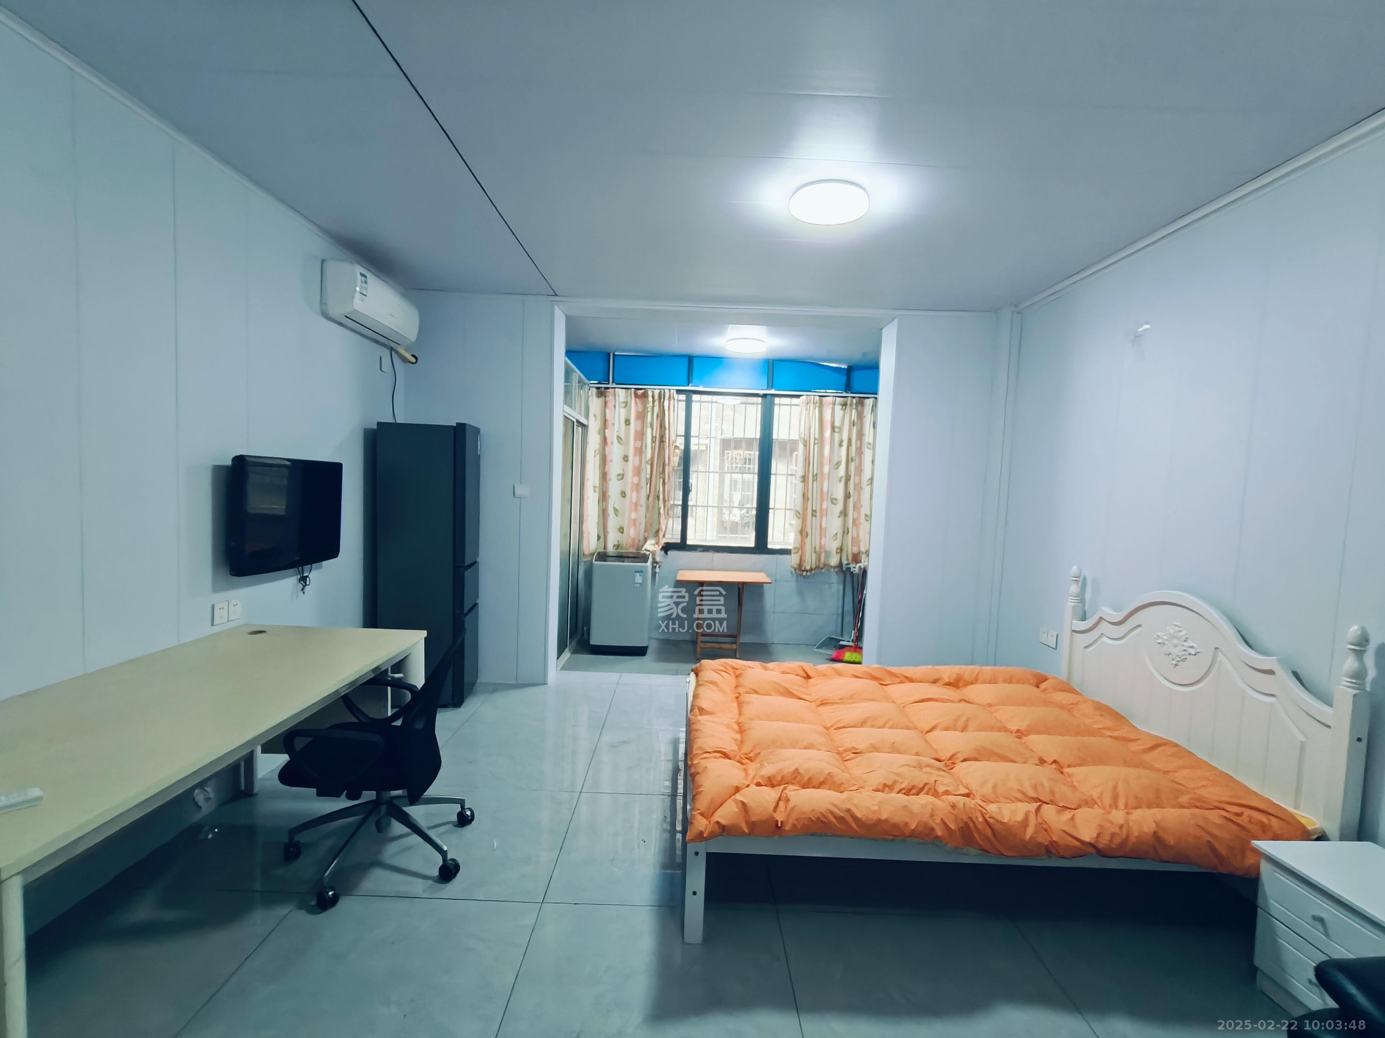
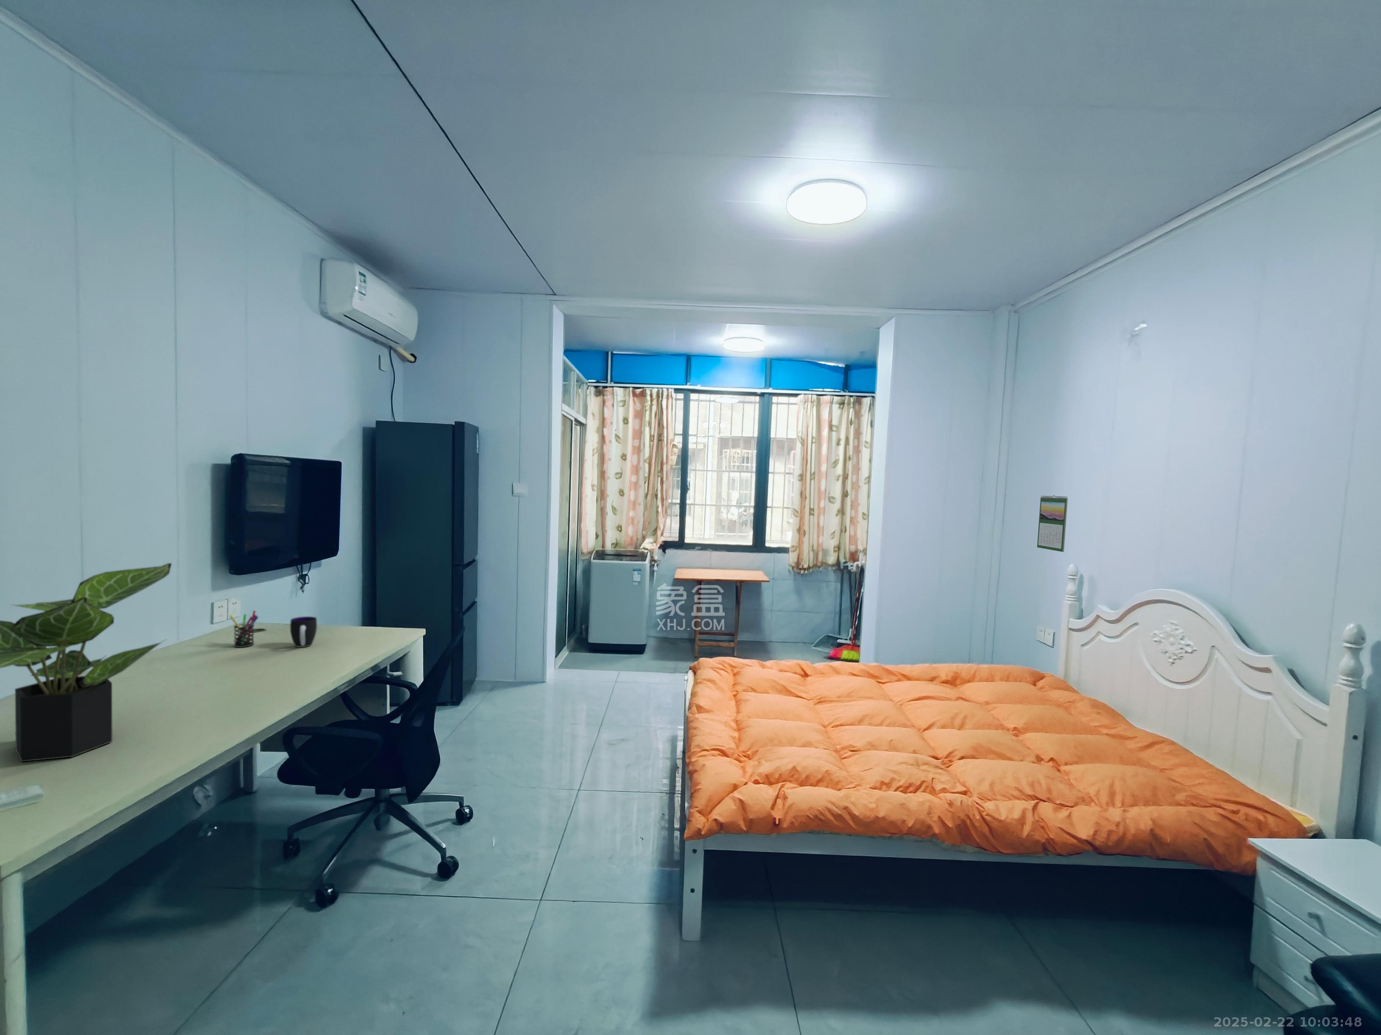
+ cup (303, 633)
+ pen holder (245, 627)
+ calendar (1052, 522)
+ potted plant (82, 660)
